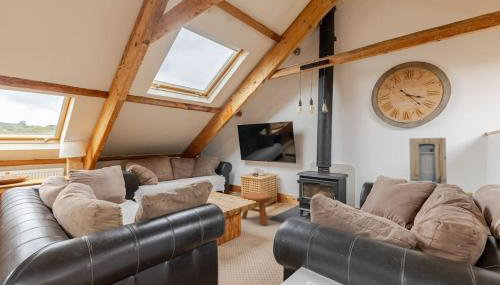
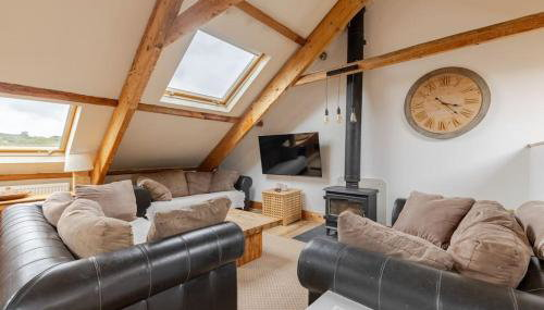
- stool (259, 208)
- wall art (427, 160)
